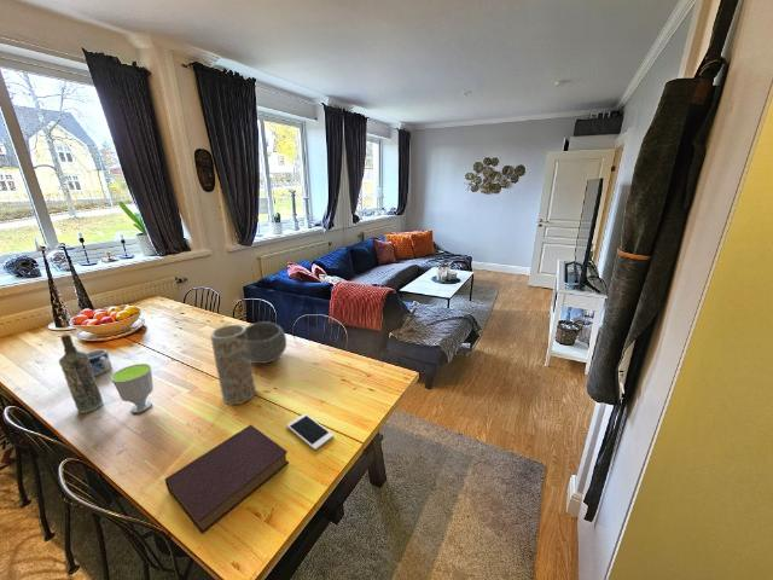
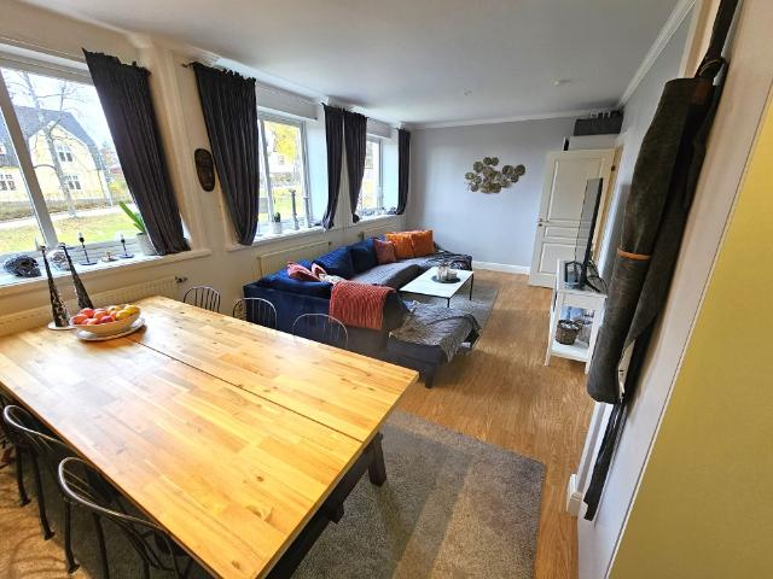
- cup (136, 389)
- book (229, 470)
- vase (233, 364)
- mug (99, 362)
- bottle (79, 372)
- bowl (262, 343)
- cell phone (309, 430)
